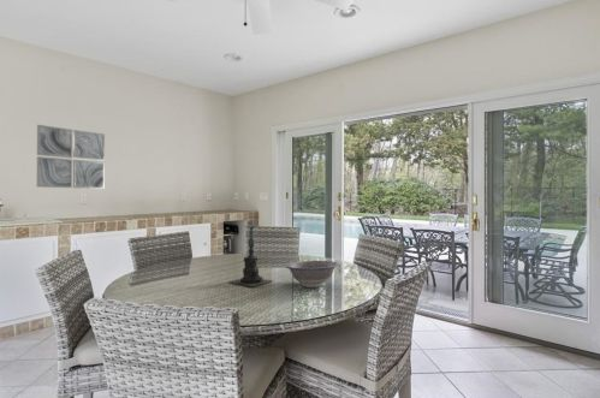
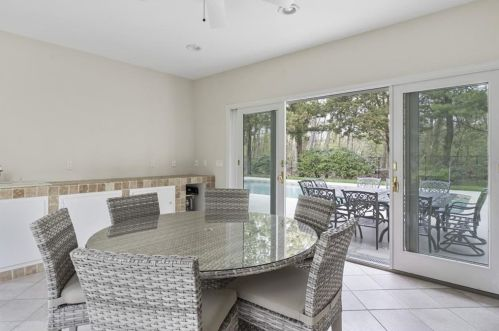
- bowl (311, 274)
- candle holder (250, 249)
- wall art (73, 158)
